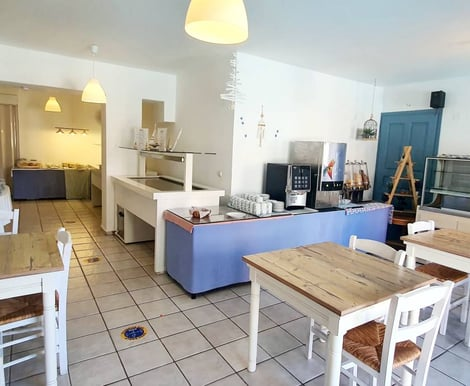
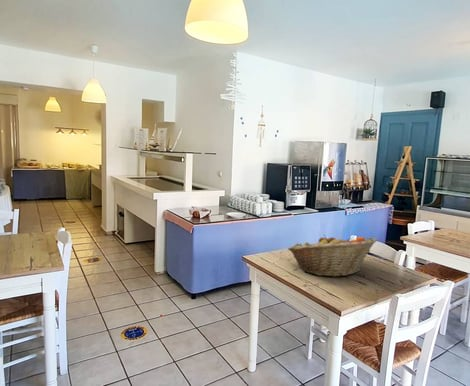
+ fruit basket (332, 251)
